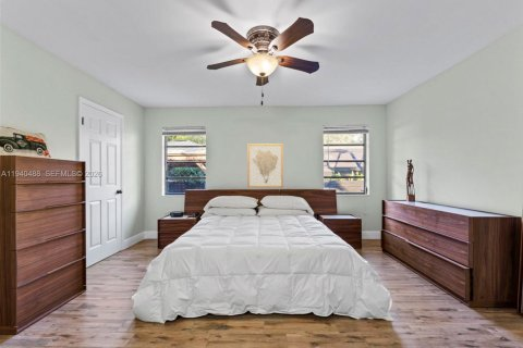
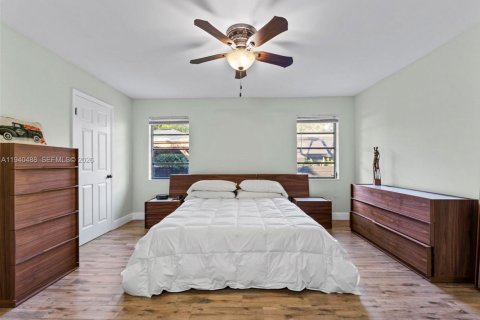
- wall art (265, 165)
